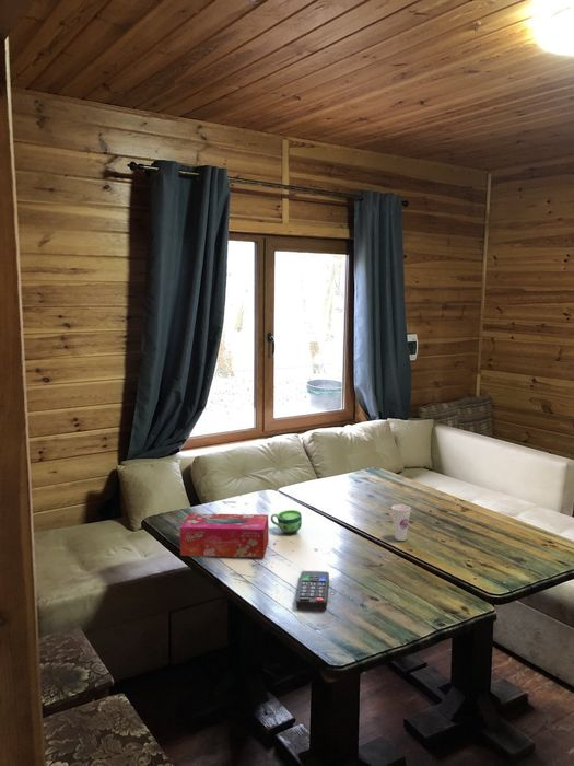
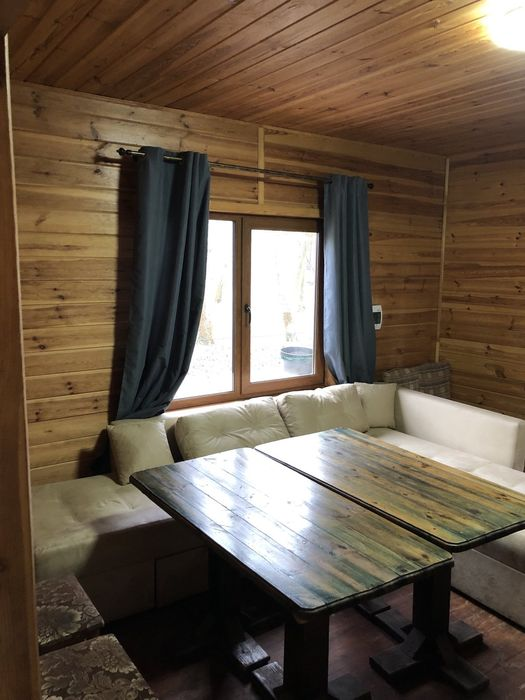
- cup (400, 523)
- cup (285, 522)
- tissue box (225, 534)
- remote control (313, 589)
